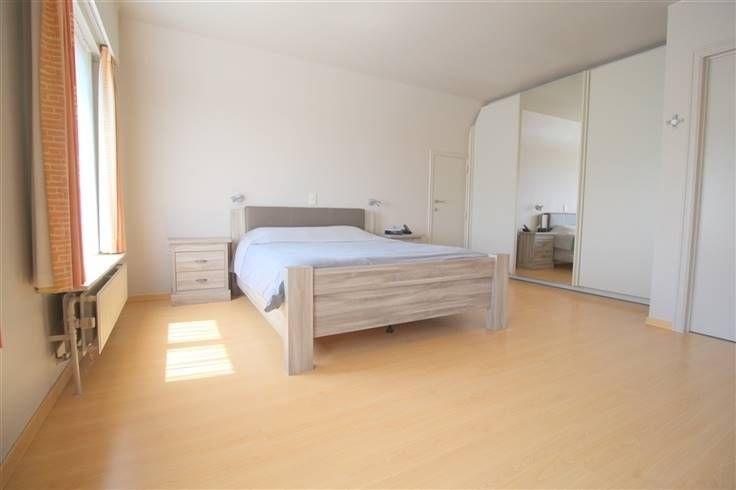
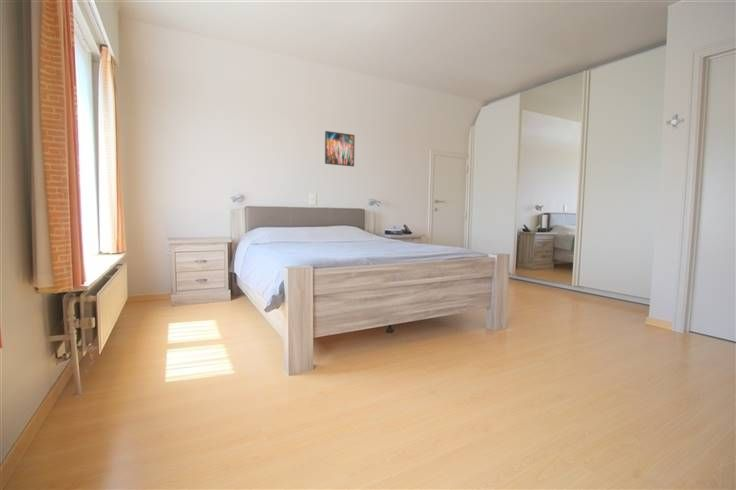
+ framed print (339, 149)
